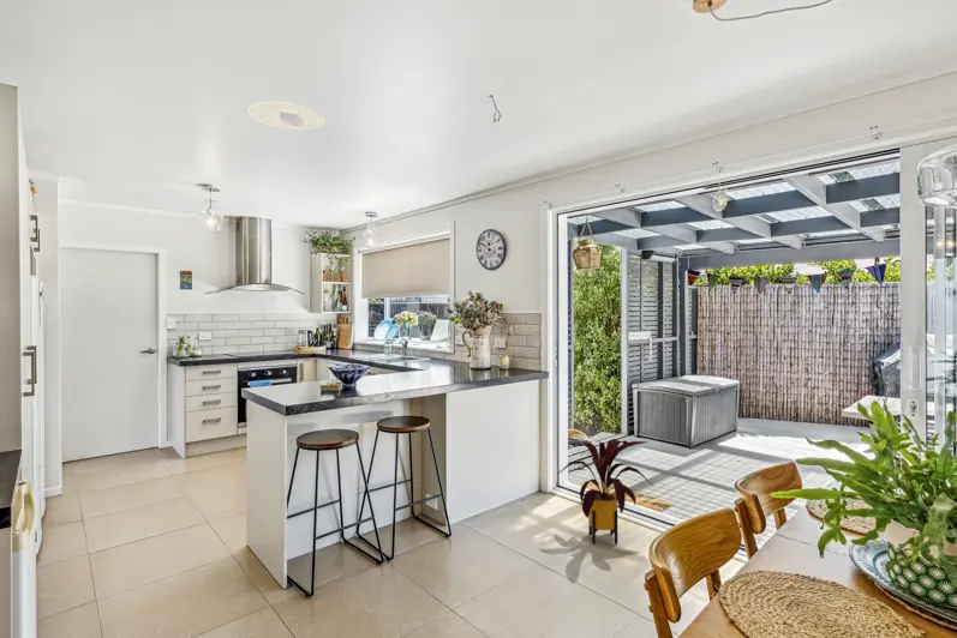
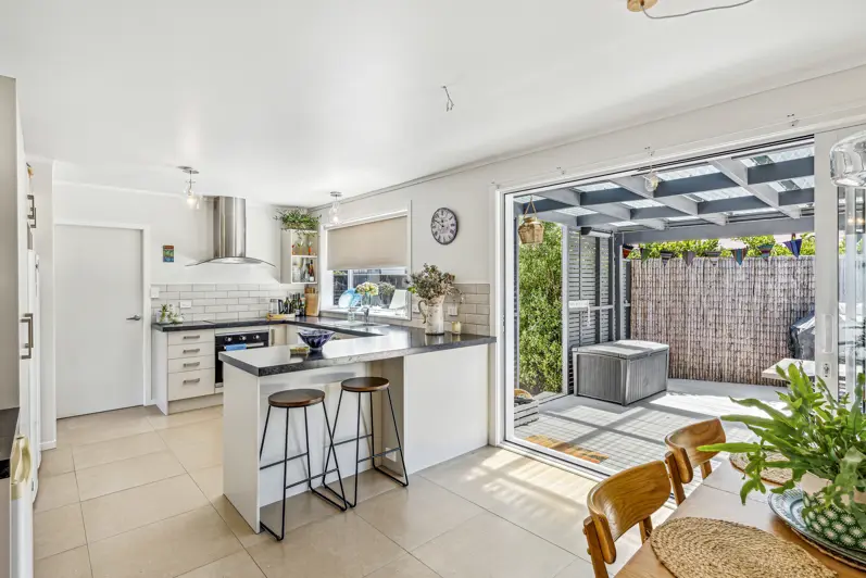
- house plant (604, 487)
- recessed light (287, 113)
